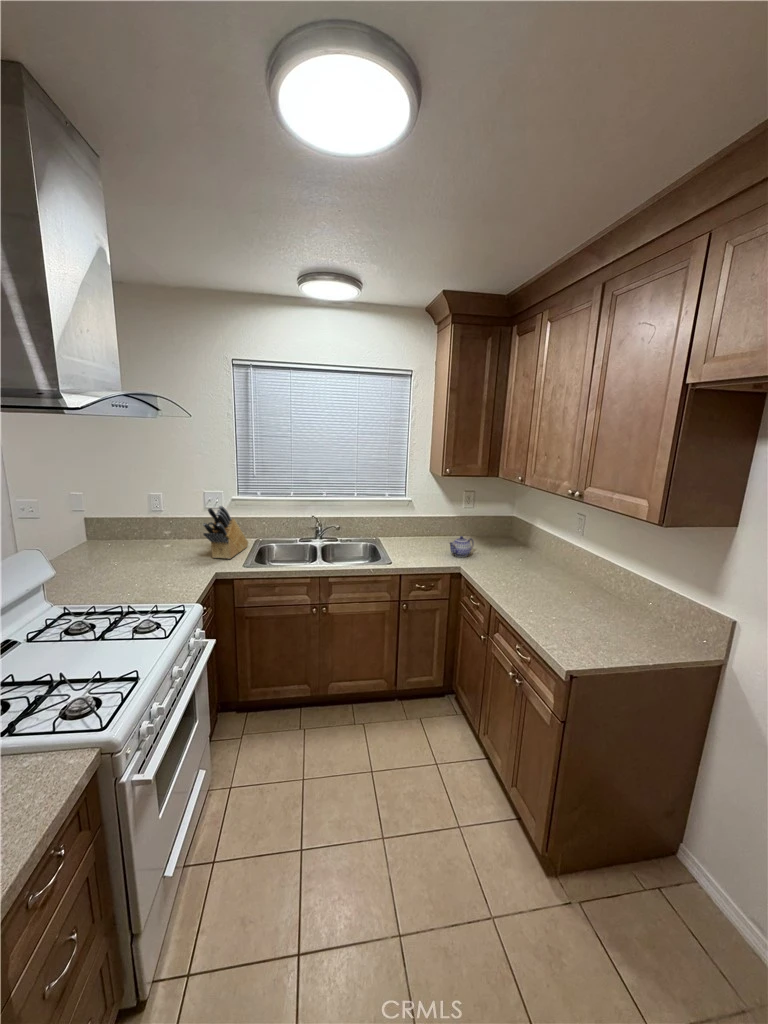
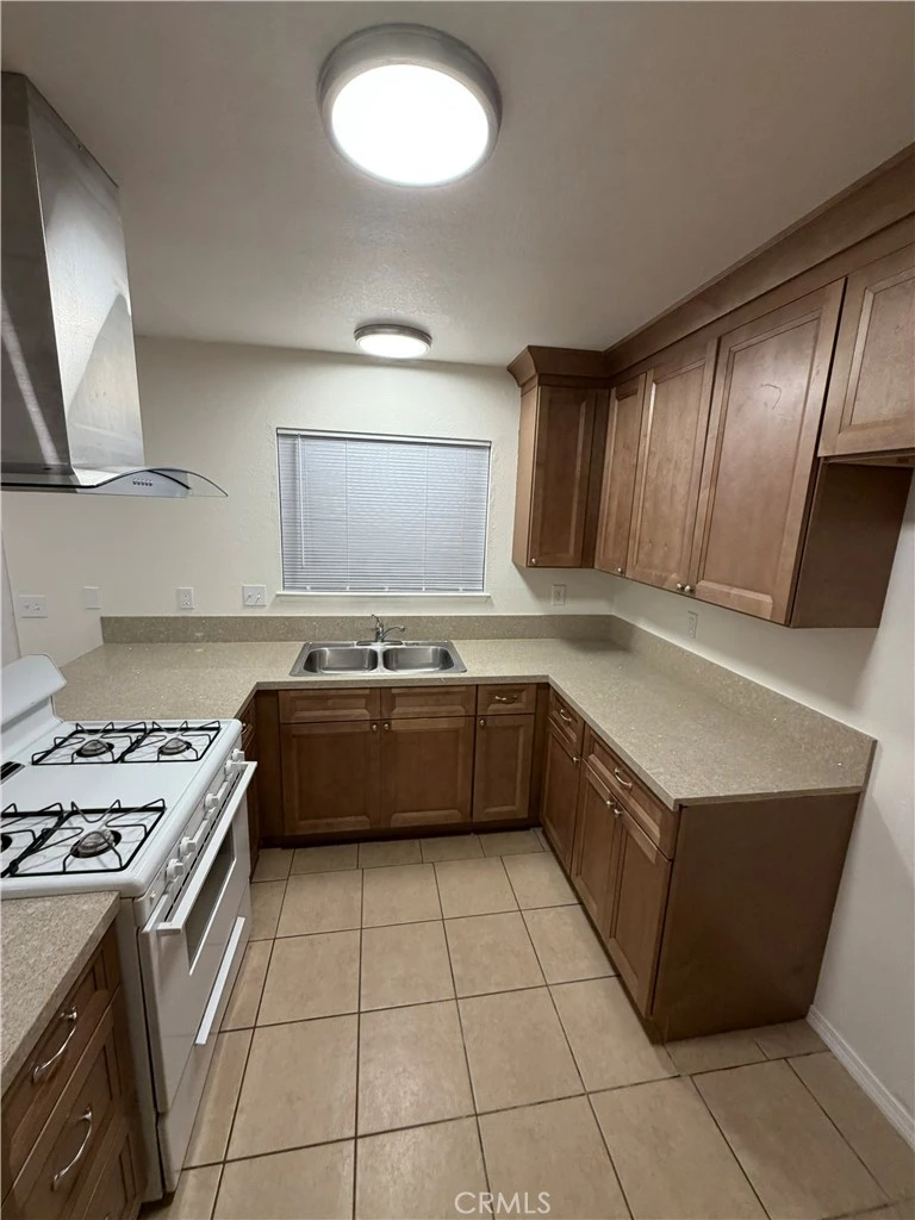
- knife block (226, 528)
- teapot (461, 545)
